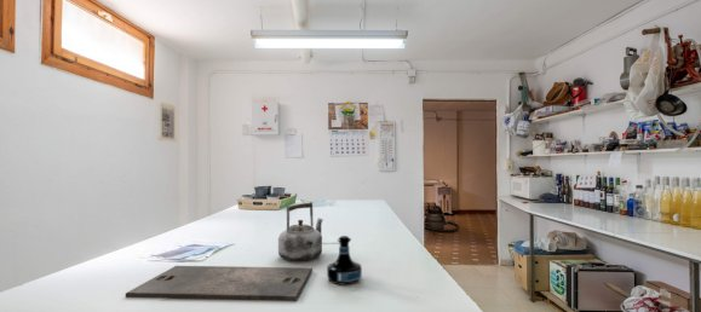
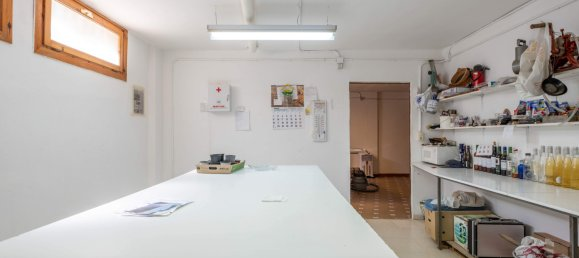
- cutting board (228, 281)
- kettle (304, 229)
- tequila bottle (344, 258)
